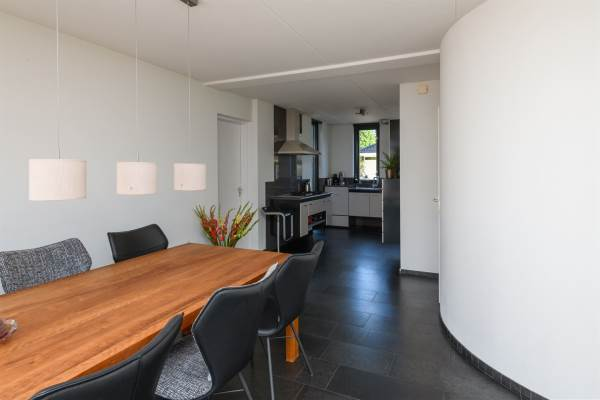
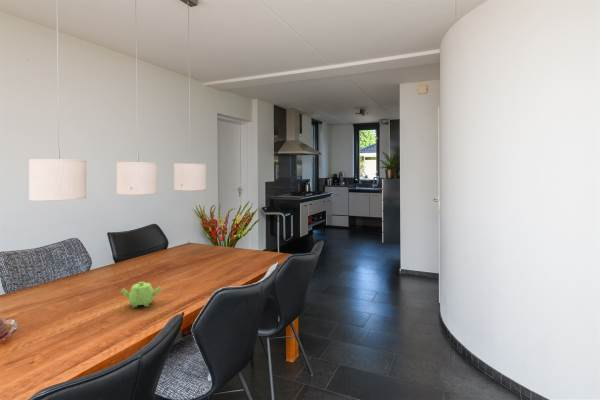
+ teapot (141, 293)
